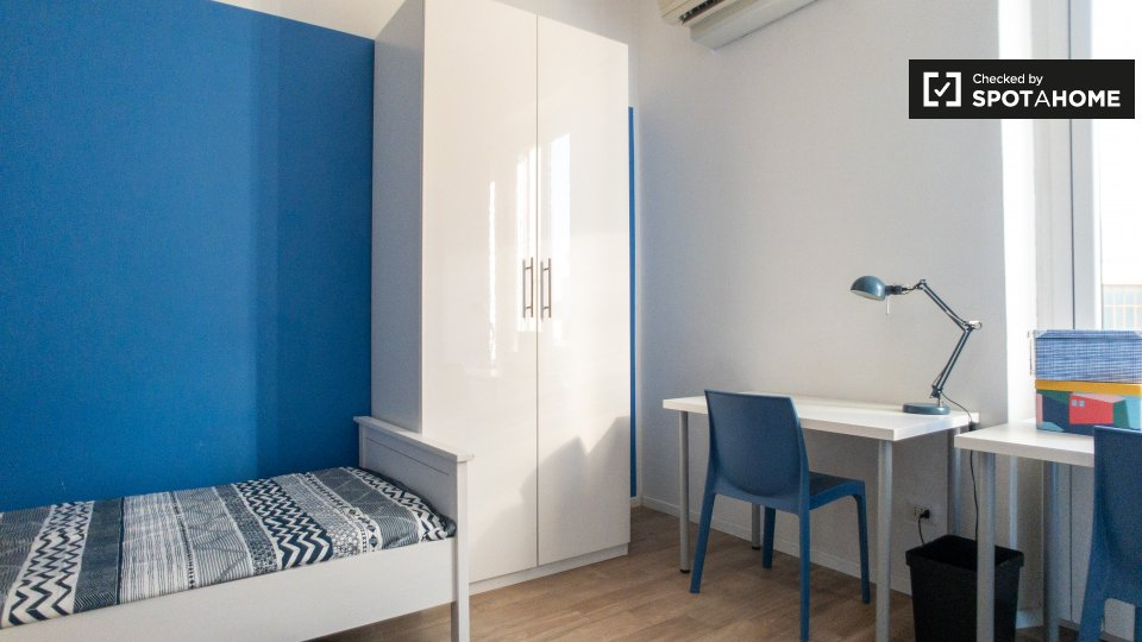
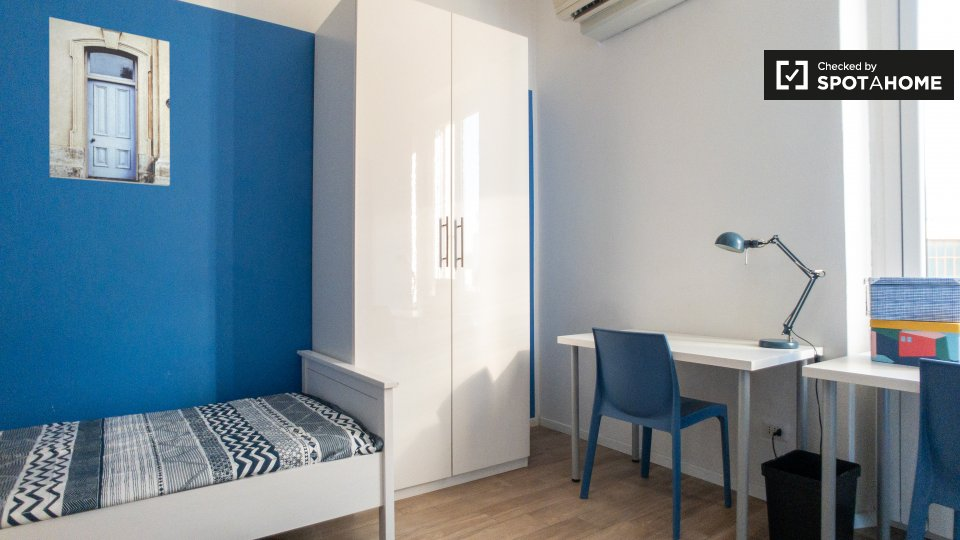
+ wall art (112, 106)
